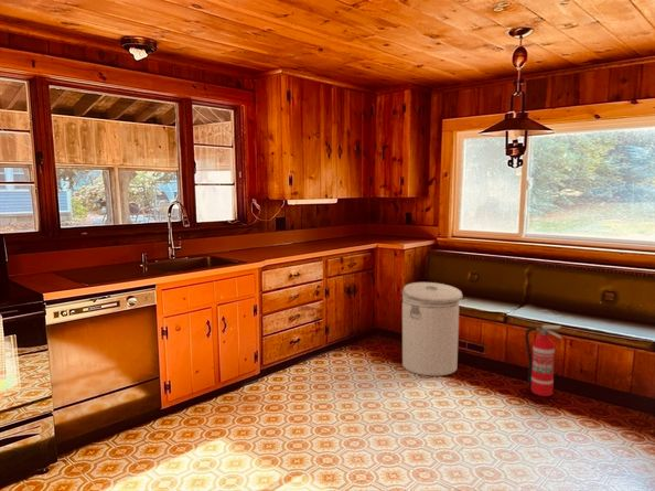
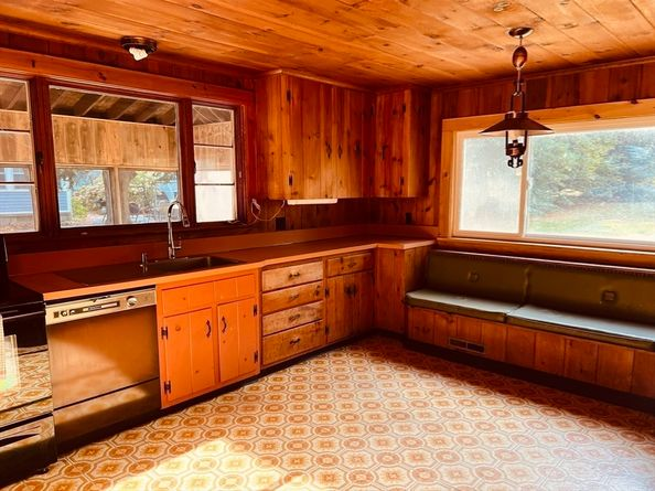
- can (431, 325)
- fire extinguisher (541, 357)
